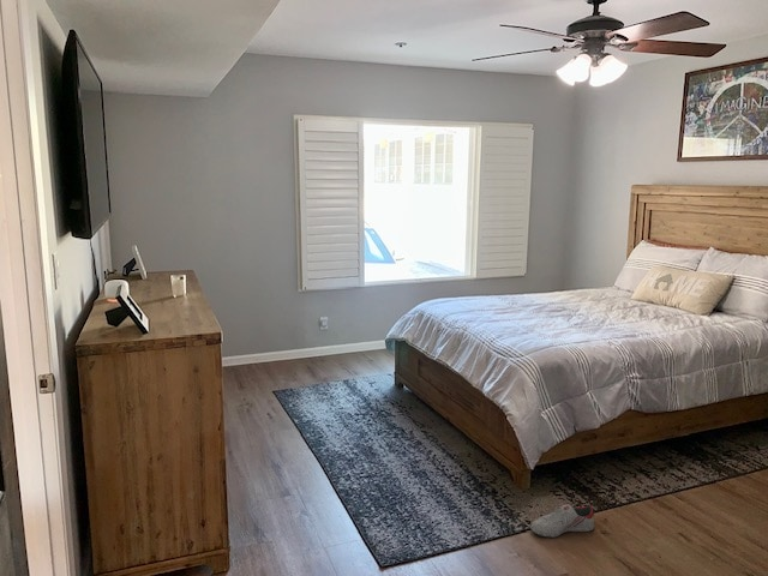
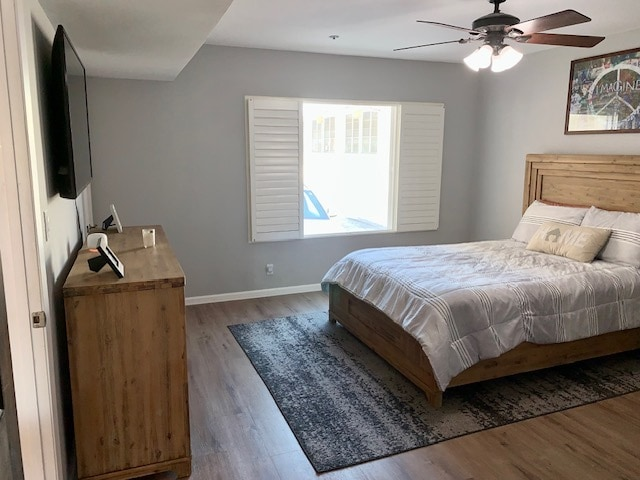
- shoe (563, 516)
